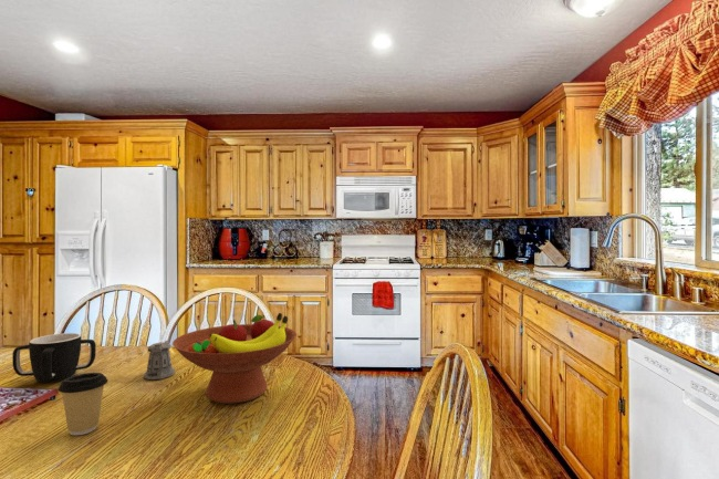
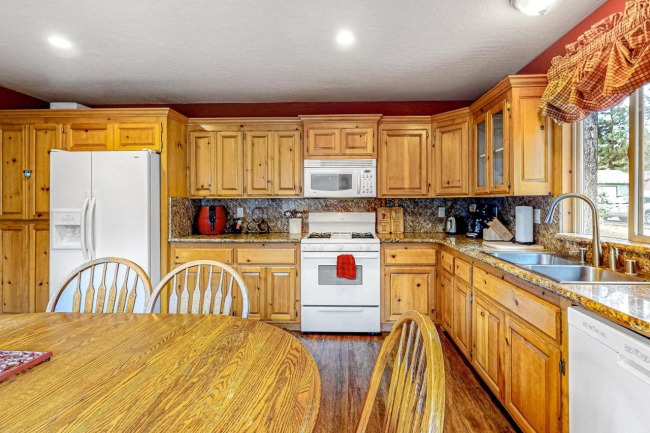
- mug (55, 357)
- pepper shaker (160, 357)
- fruit bowl (237, 353)
- coffee cup (83, 403)
